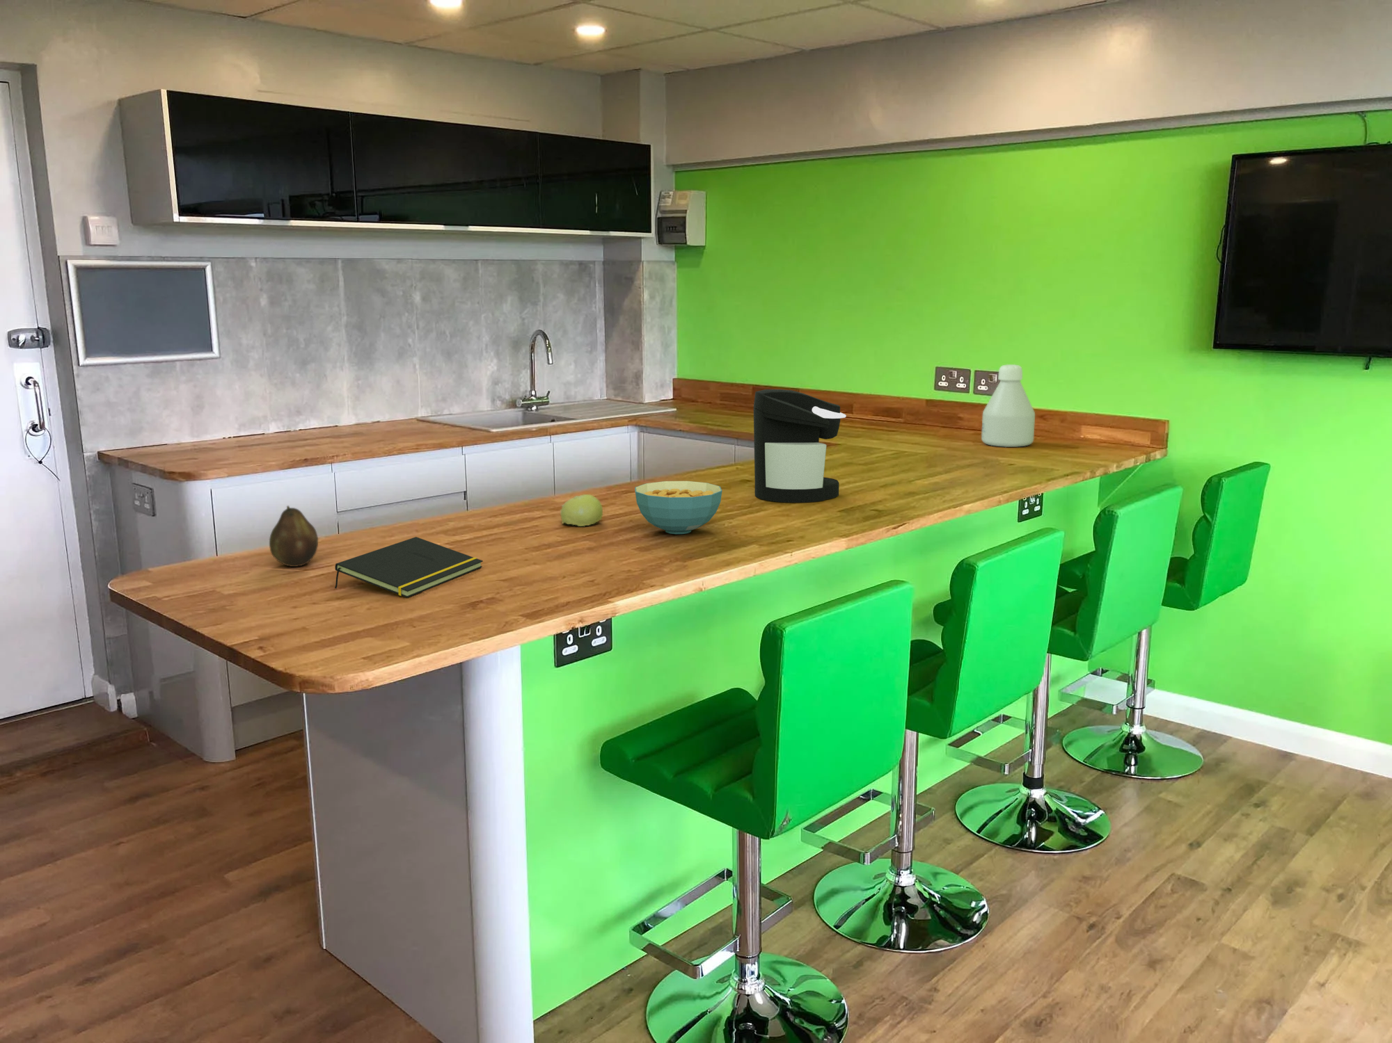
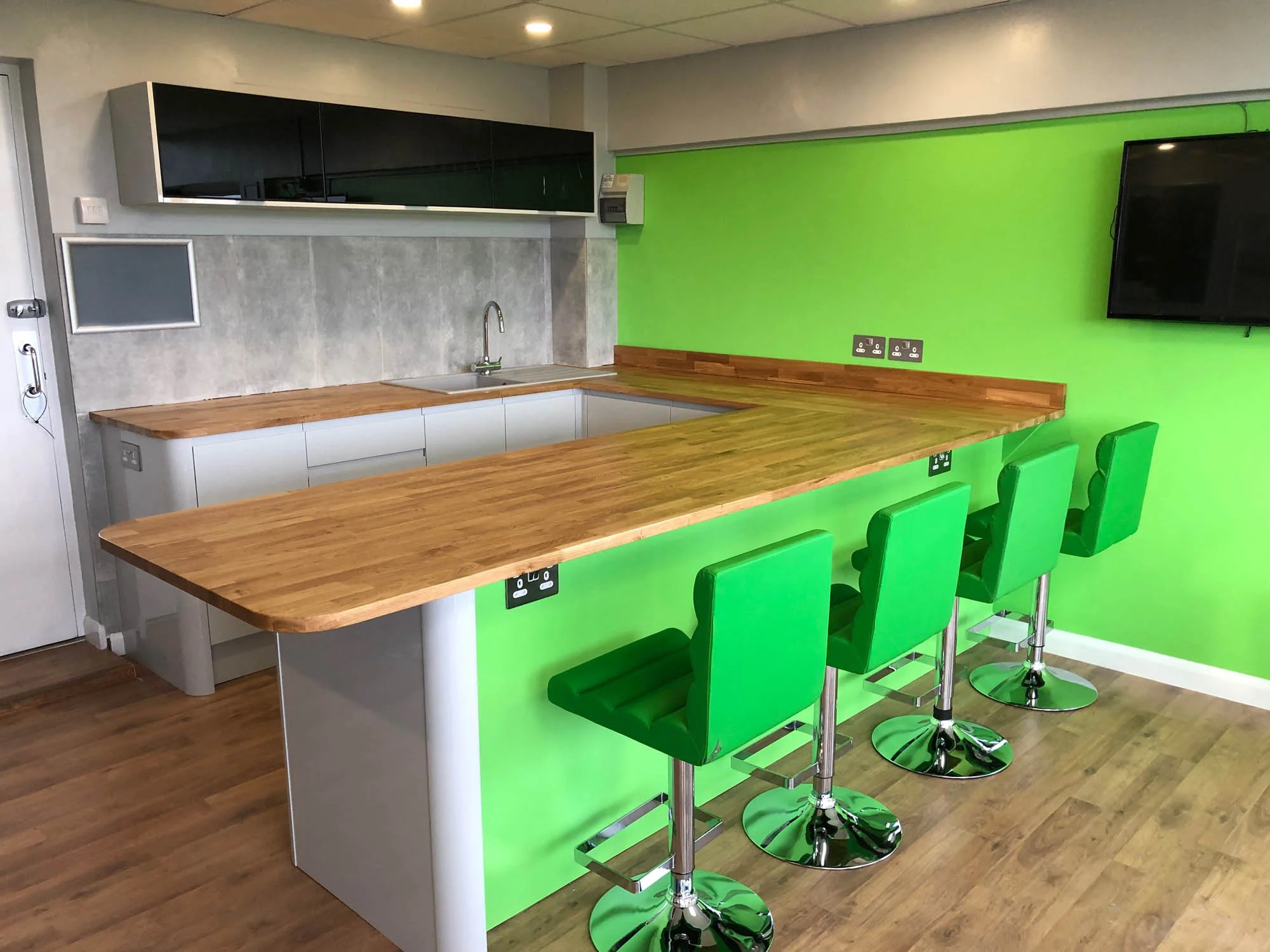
- coffee maker (800, 443)
- bottle (1009, 404)
- notepad (411, 565)
- fruit (581, 508)
- fruit (293, 536)
- cereal bowl (677, 509)
